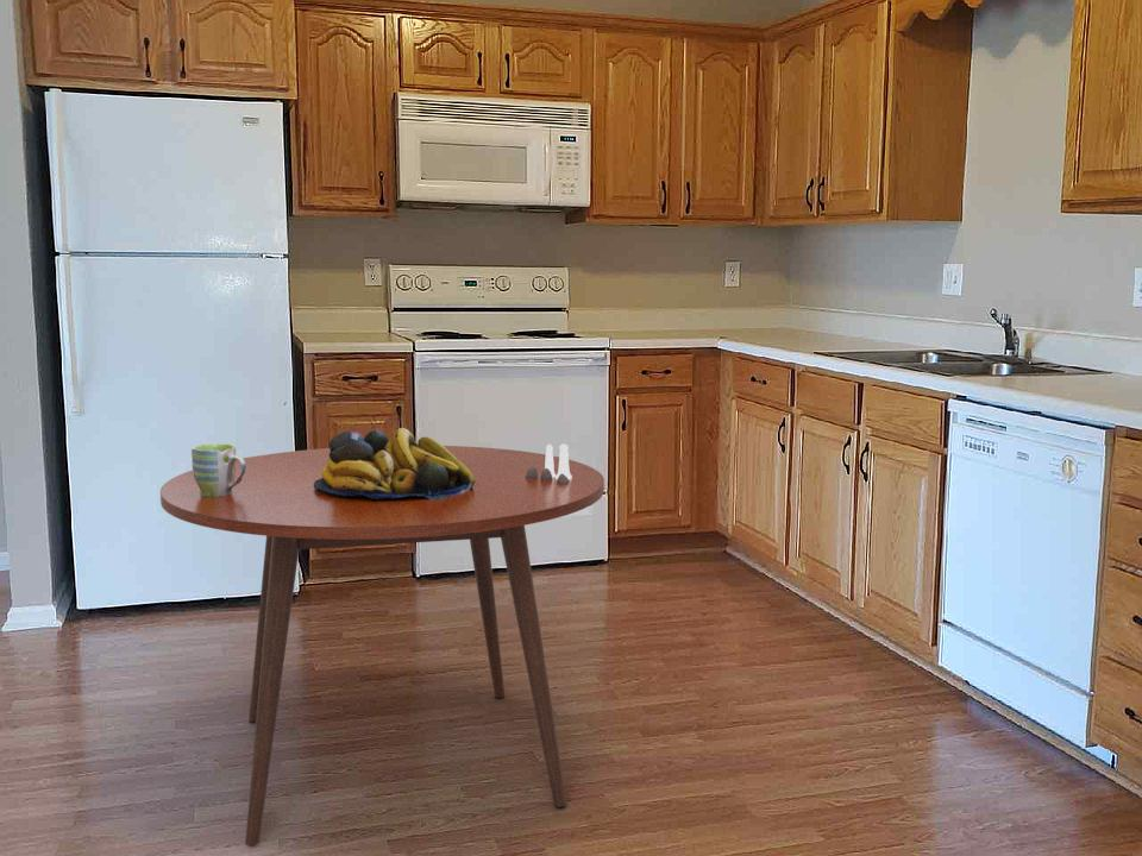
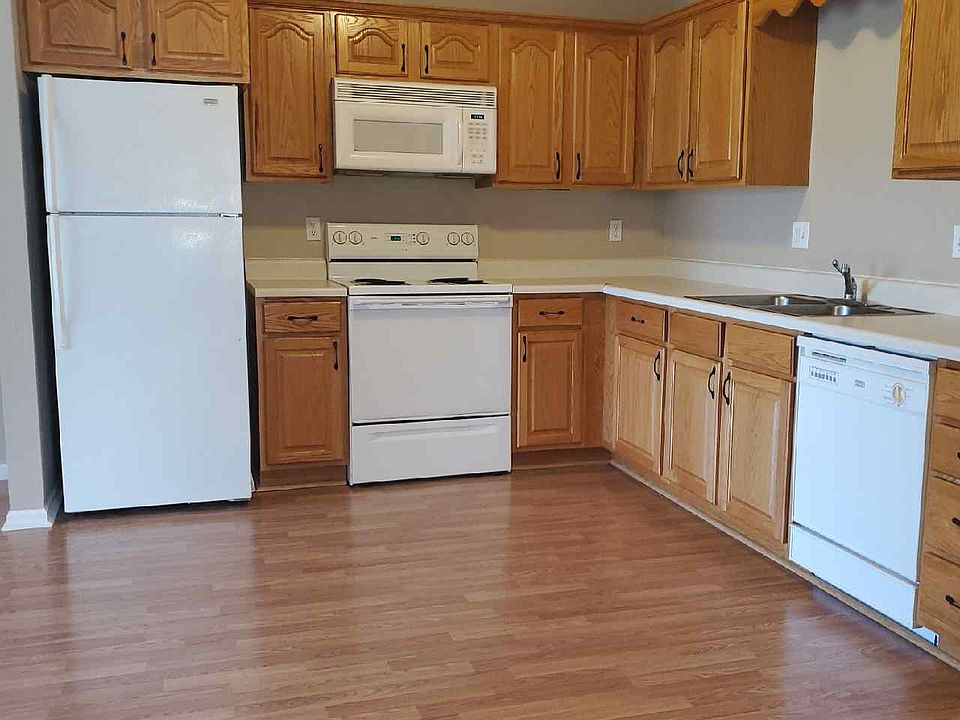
- dining table (391, 543)
- fruit bowl (393, 457)
- salt and pepper shaker set (552, 460)
- mug (220, 468)
